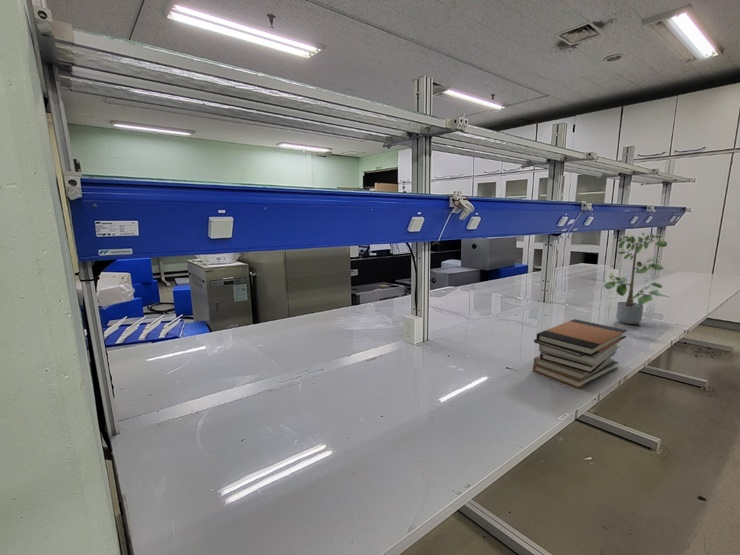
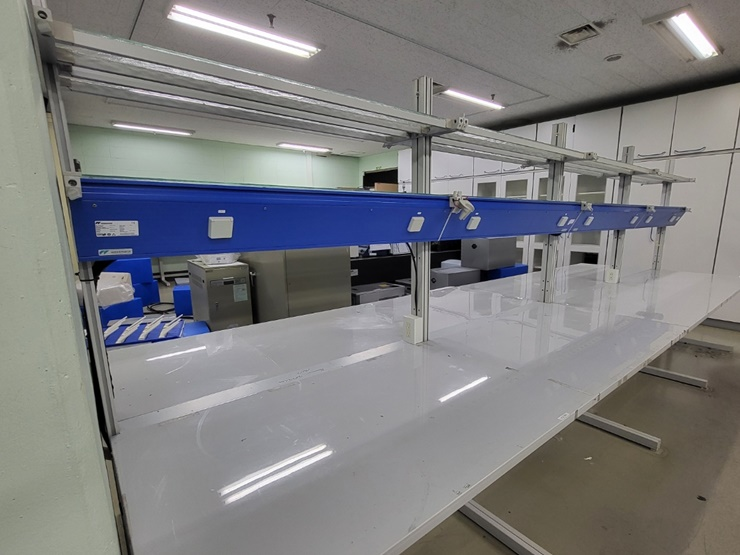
- book stack (579, 350)
- potted plant (633, 279)
